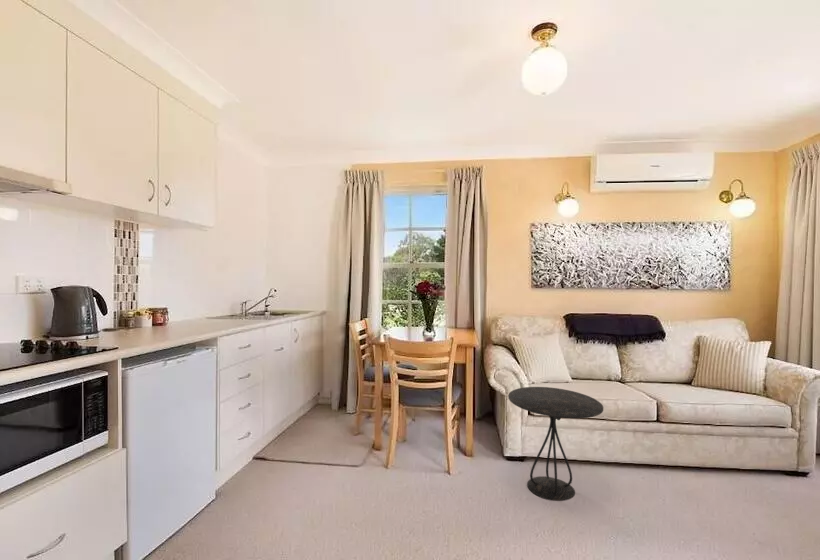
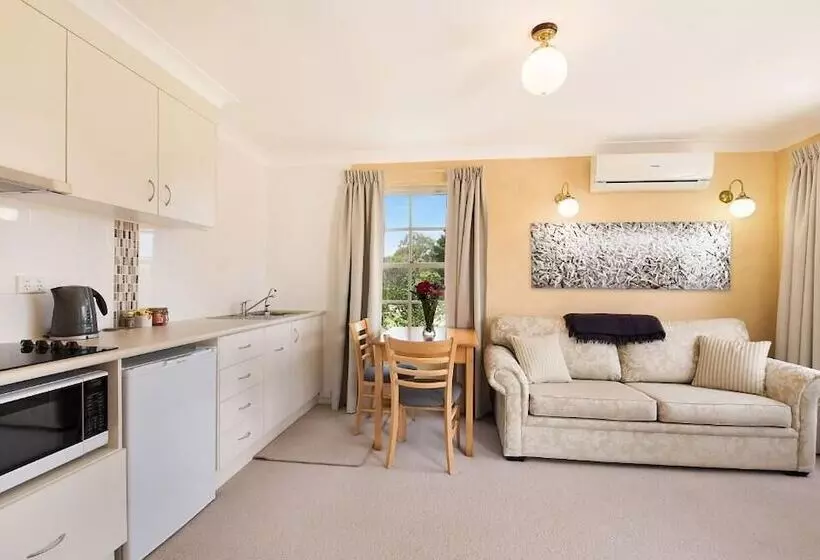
- side table (553, 444)
